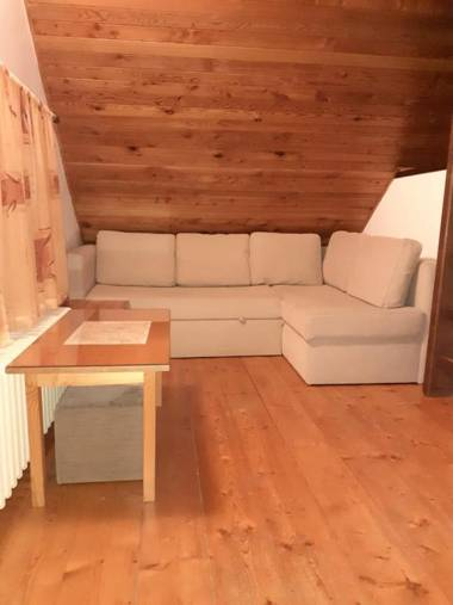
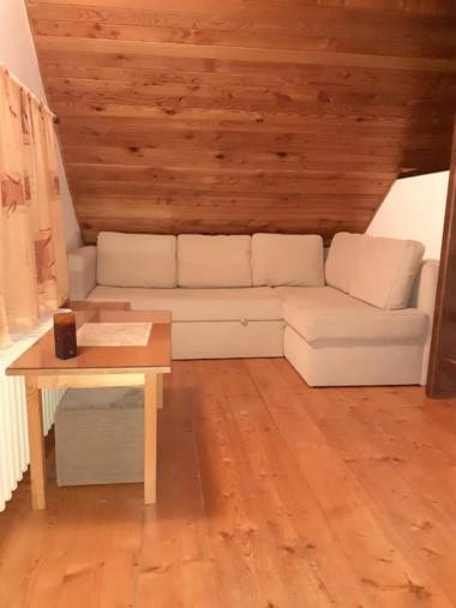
+ candle (65, 335)
